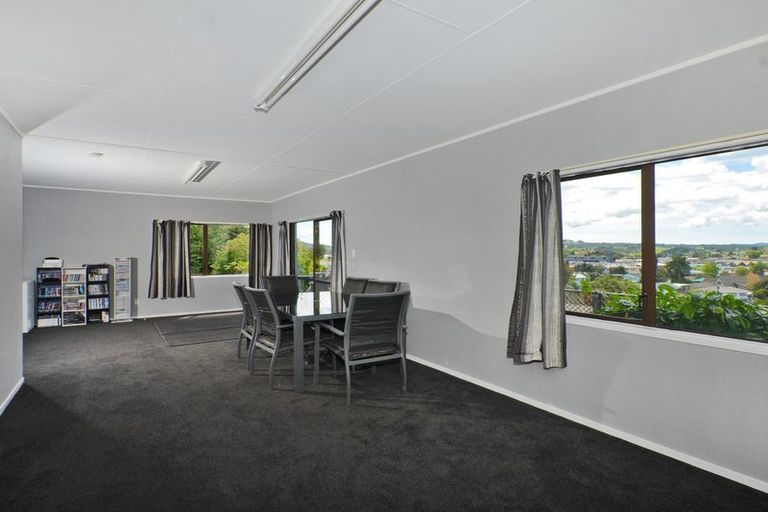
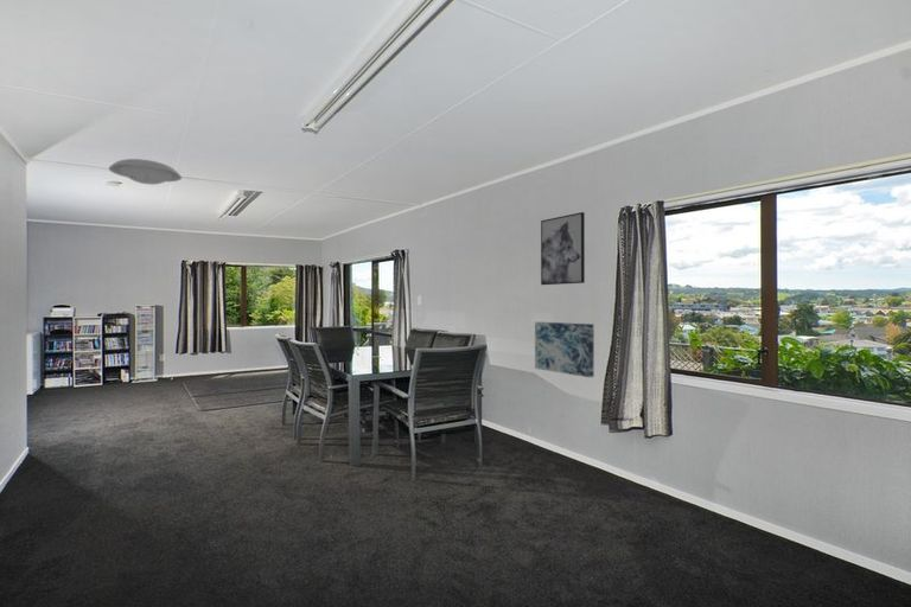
+ ceiling light (146, 173)
+ wall art (562, 347)
+ wall art (561, 250)
